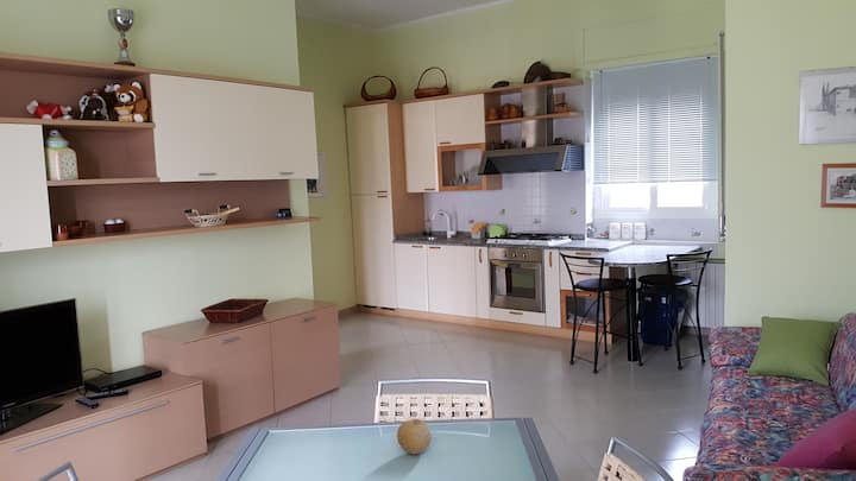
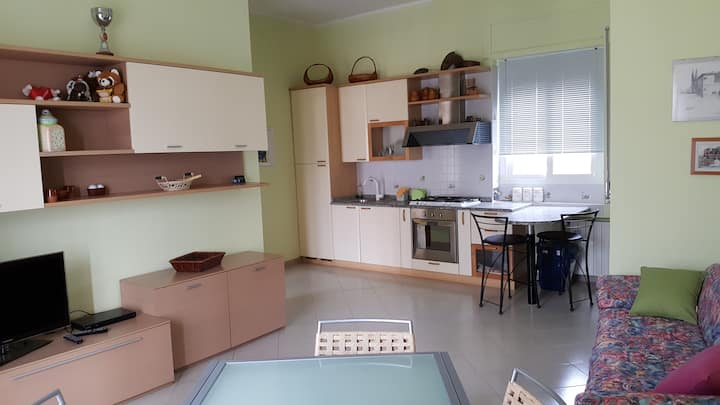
- fruit (414, 436)
